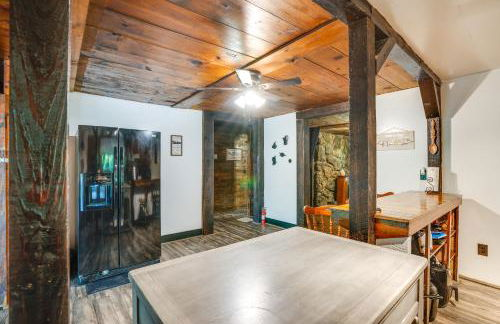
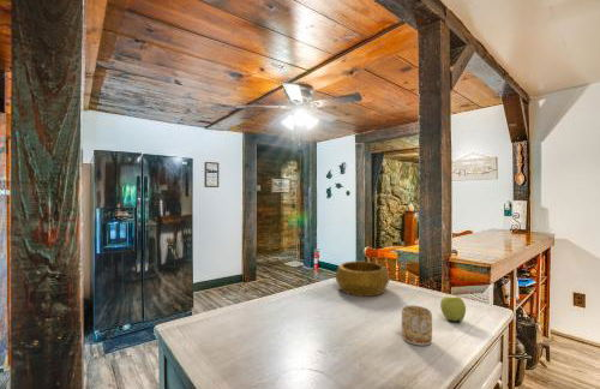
+ mug (413, 322)
+ decorative bowl (361, 277)
+ apple (452, 307)
